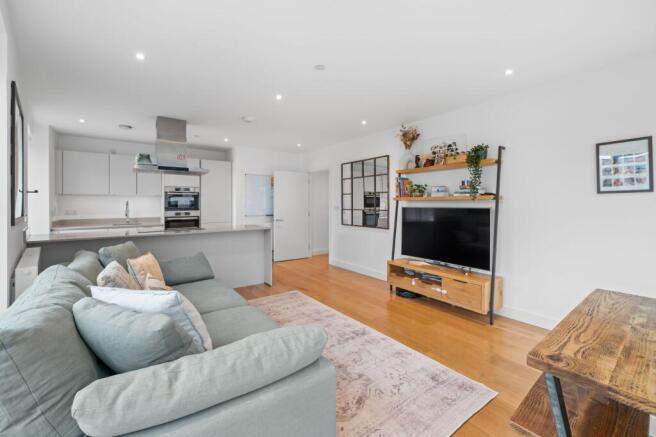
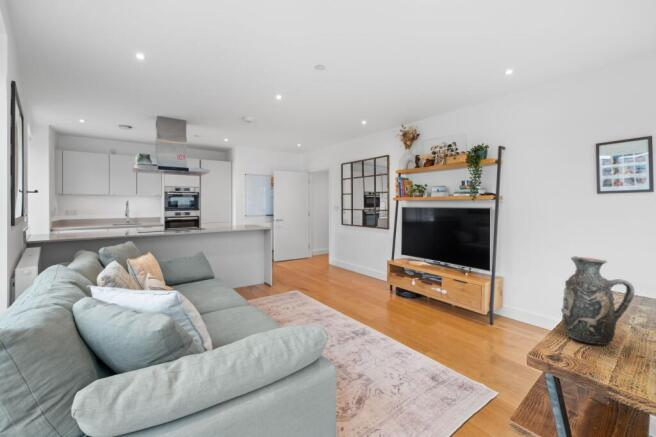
+ decorative vase (596, 299)
